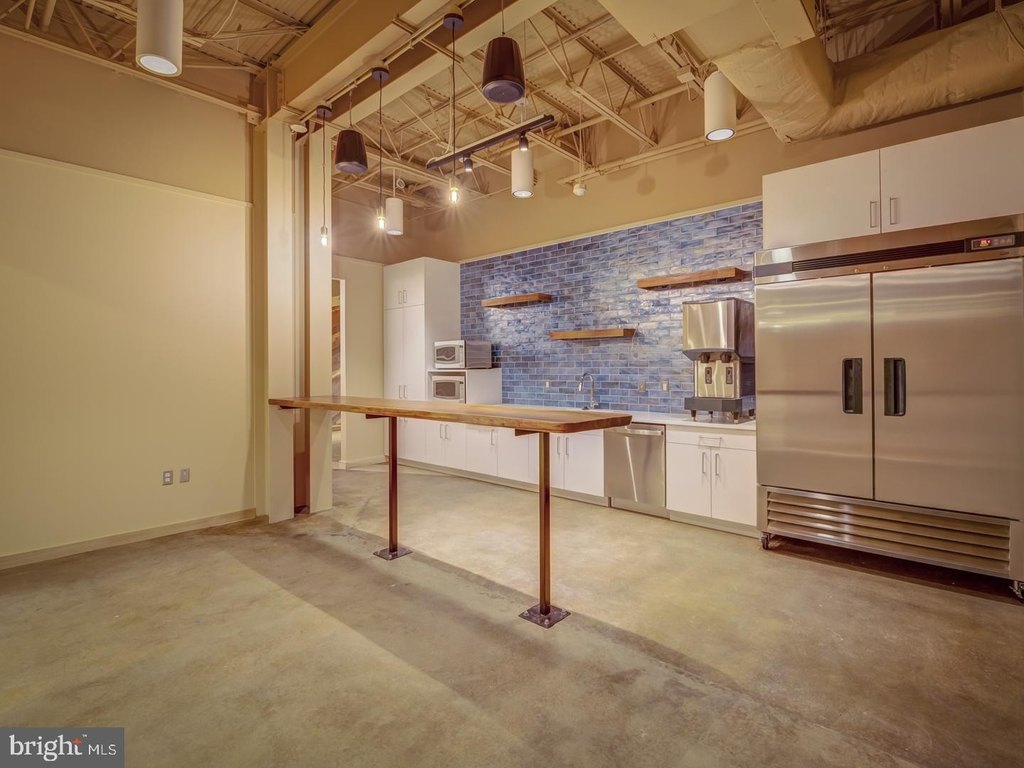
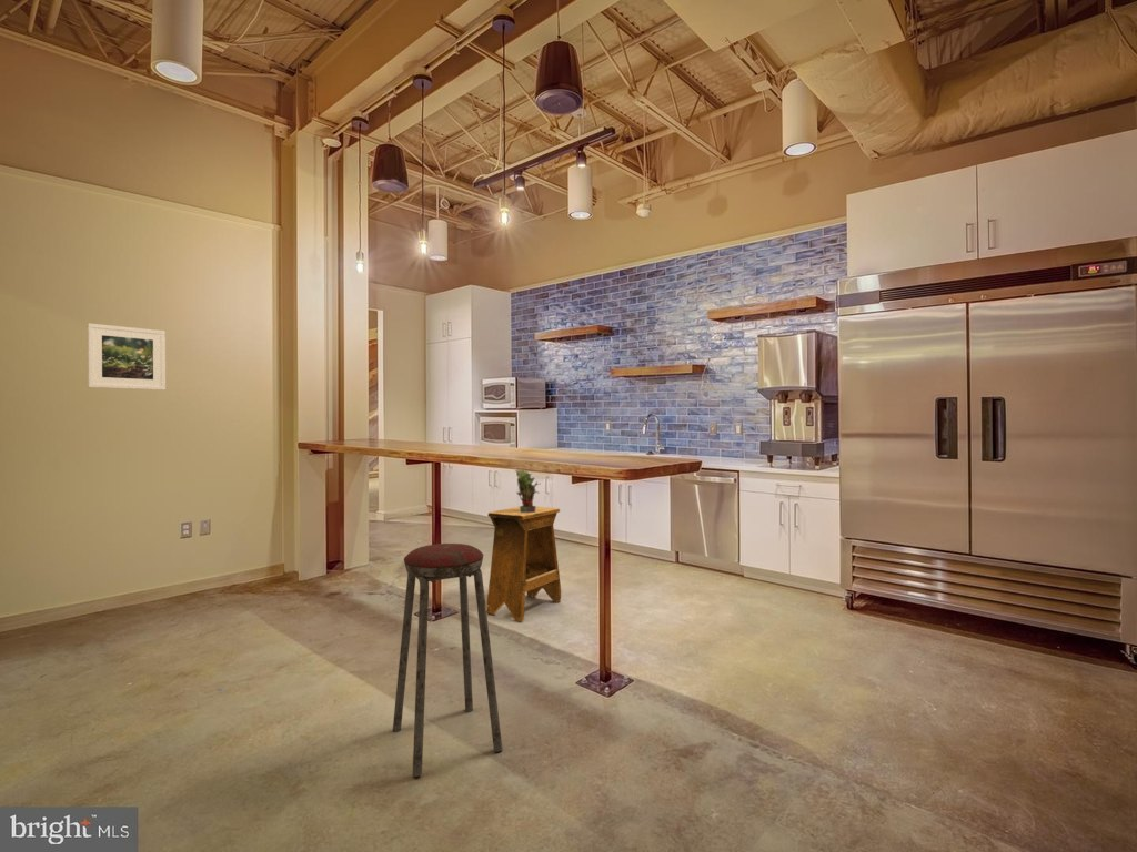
+ potted plant (525, 487)
+ music stool (462, 643)
+ stool (525, 558)
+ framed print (128, 357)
